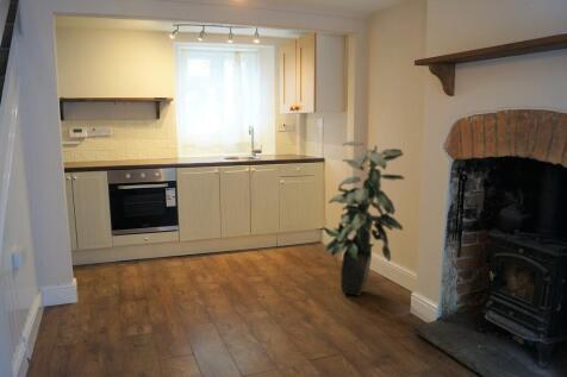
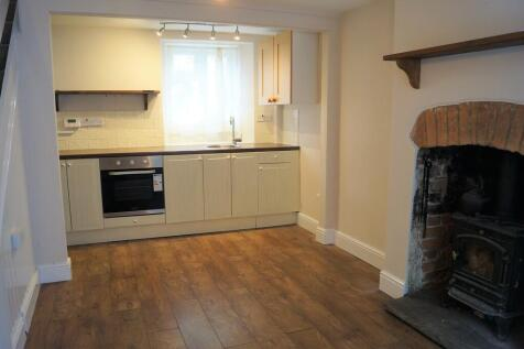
- indoor plant (361, 218)
